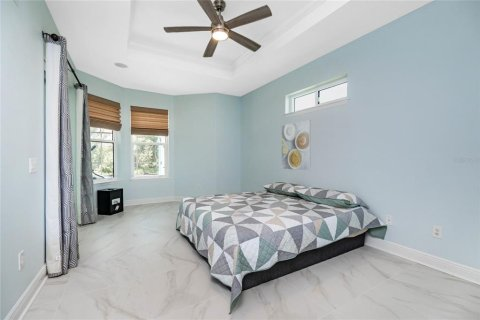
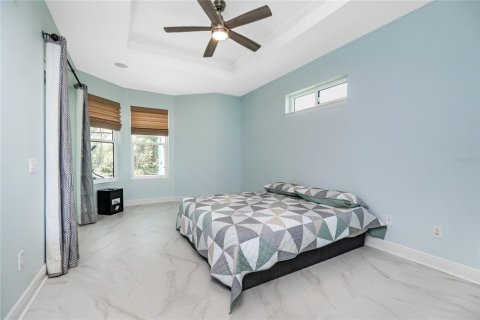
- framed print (294, 146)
